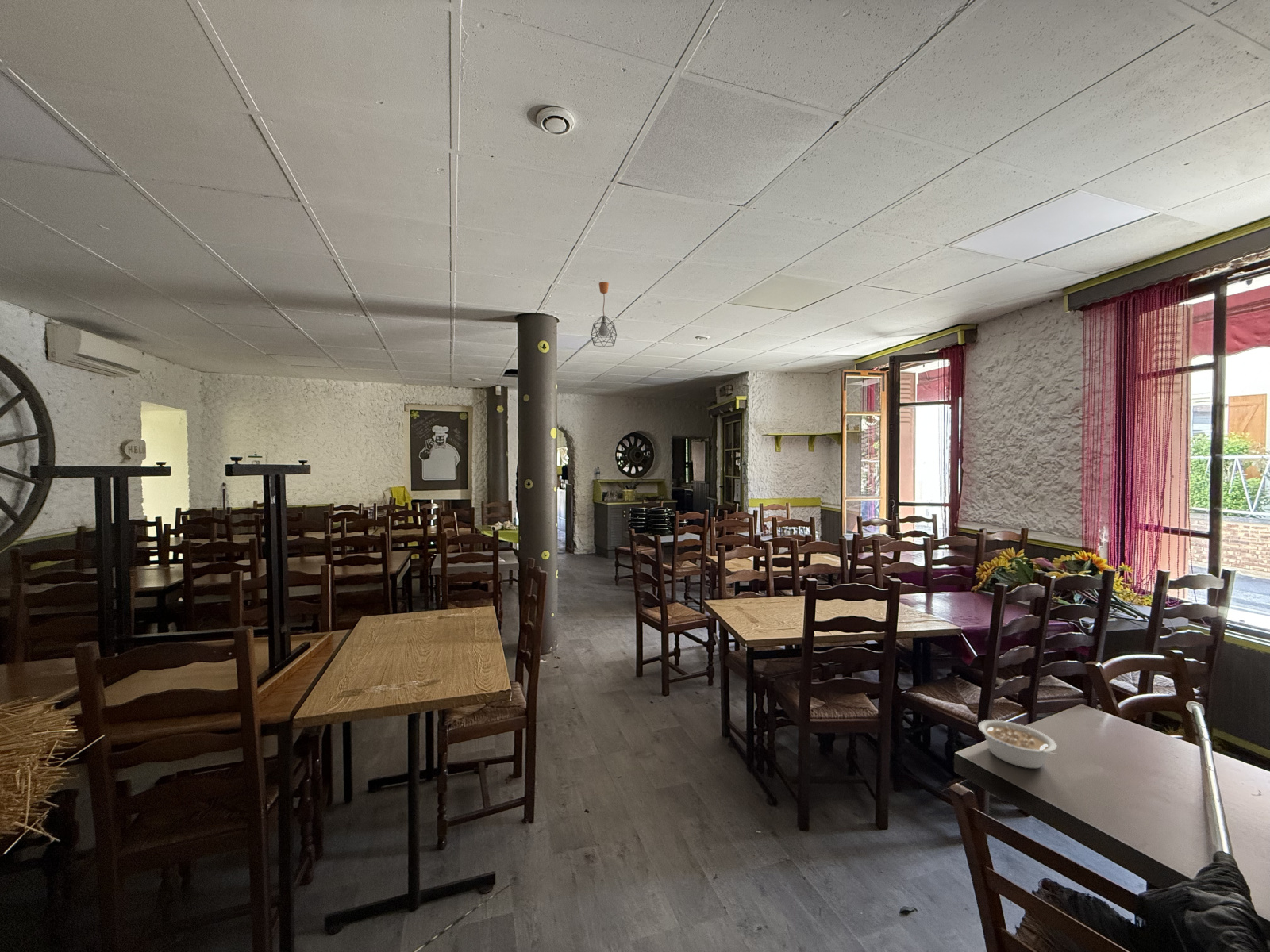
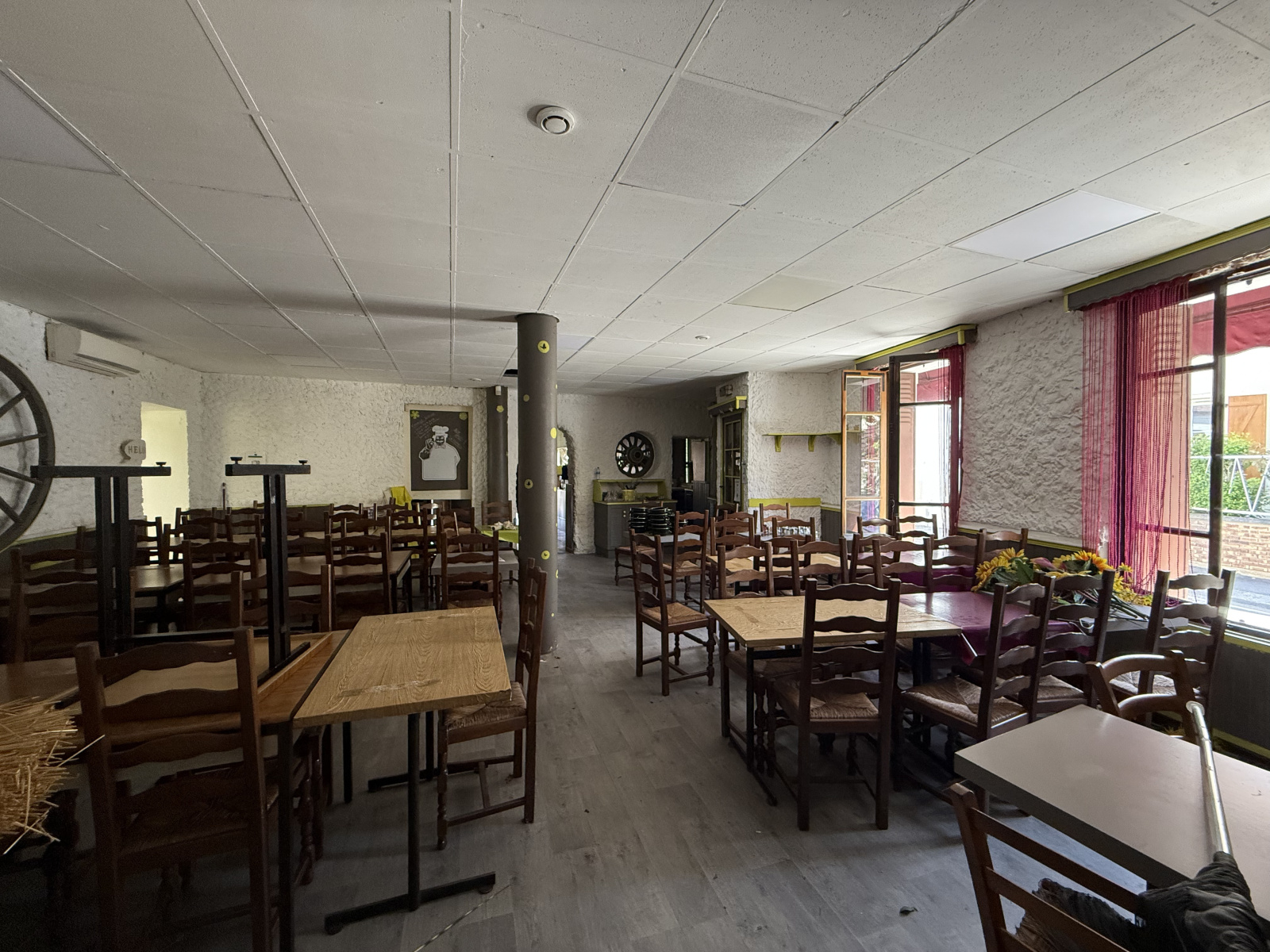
- legume (1018, 744)
- pendant light (603, 313)
